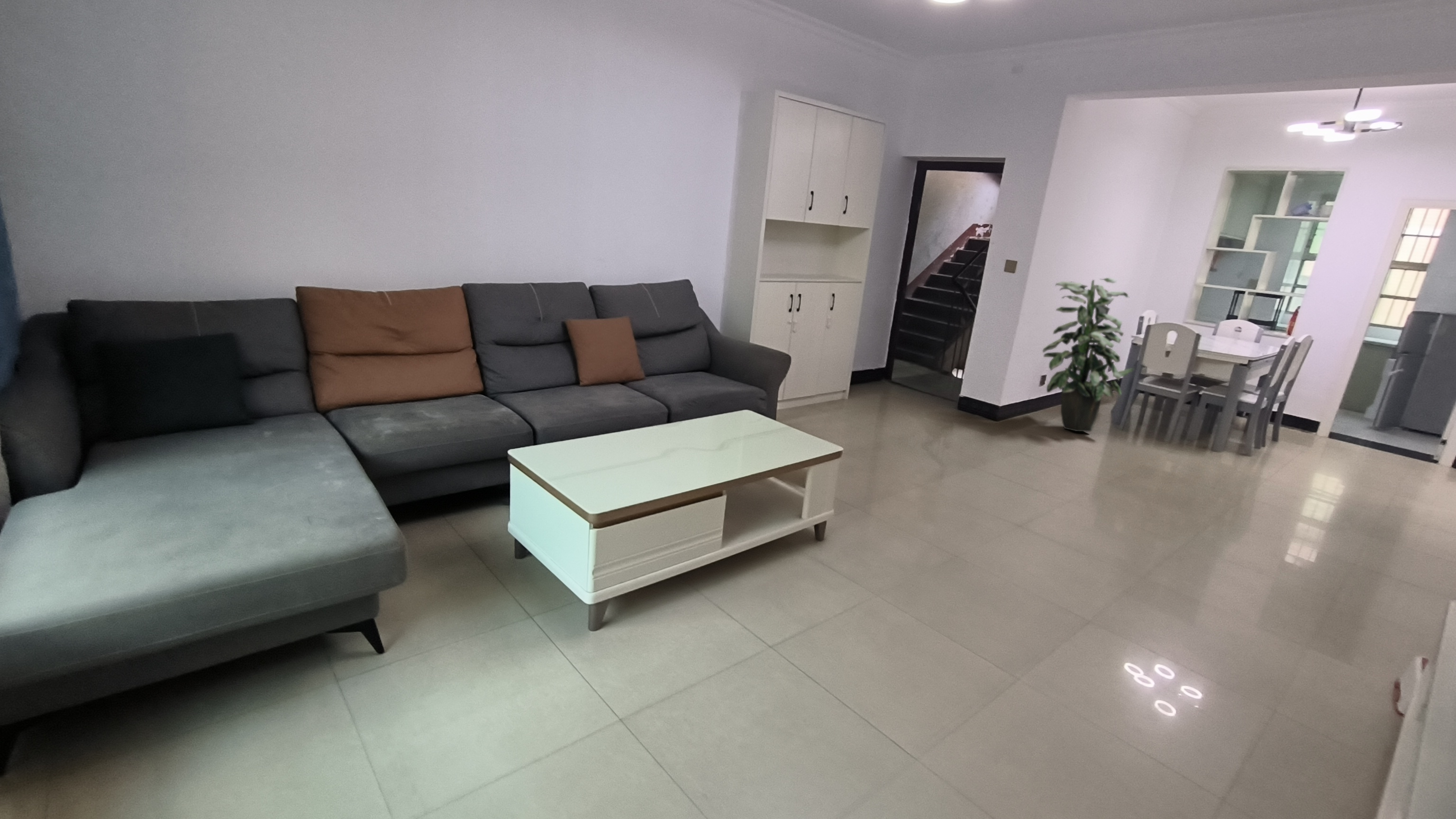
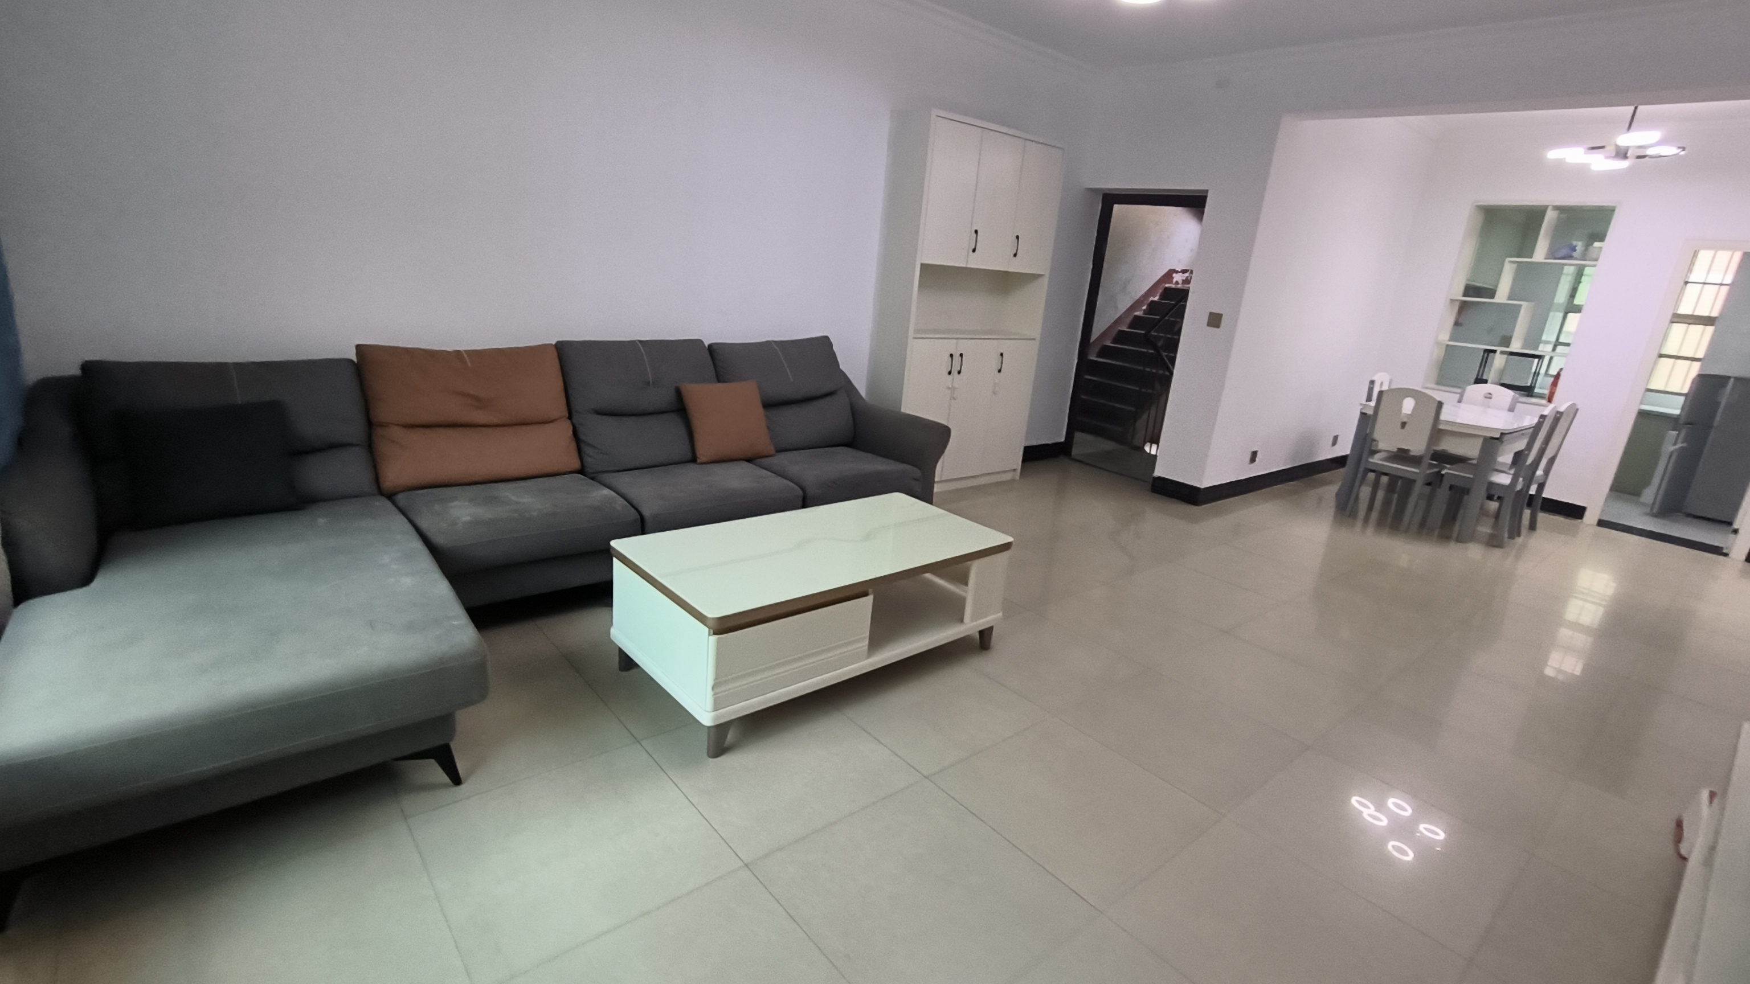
- indoor plant (1084, 355)
